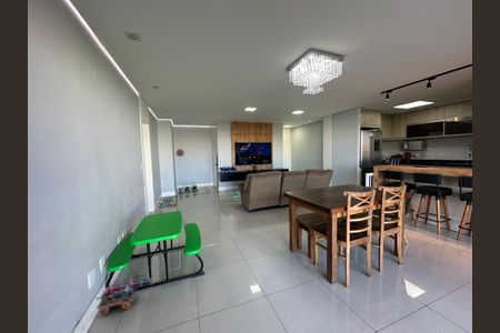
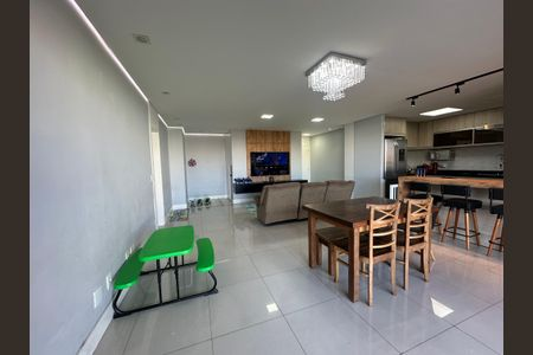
- toy cannon (124, 293)
